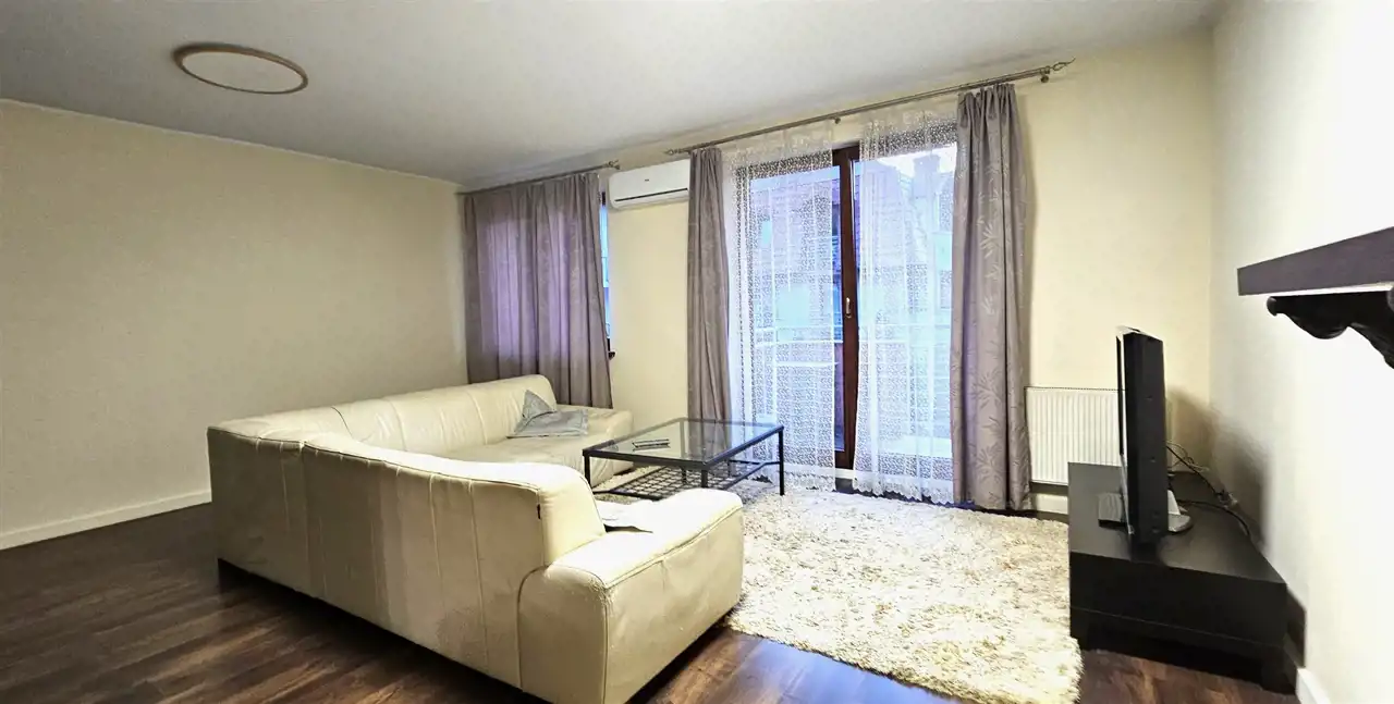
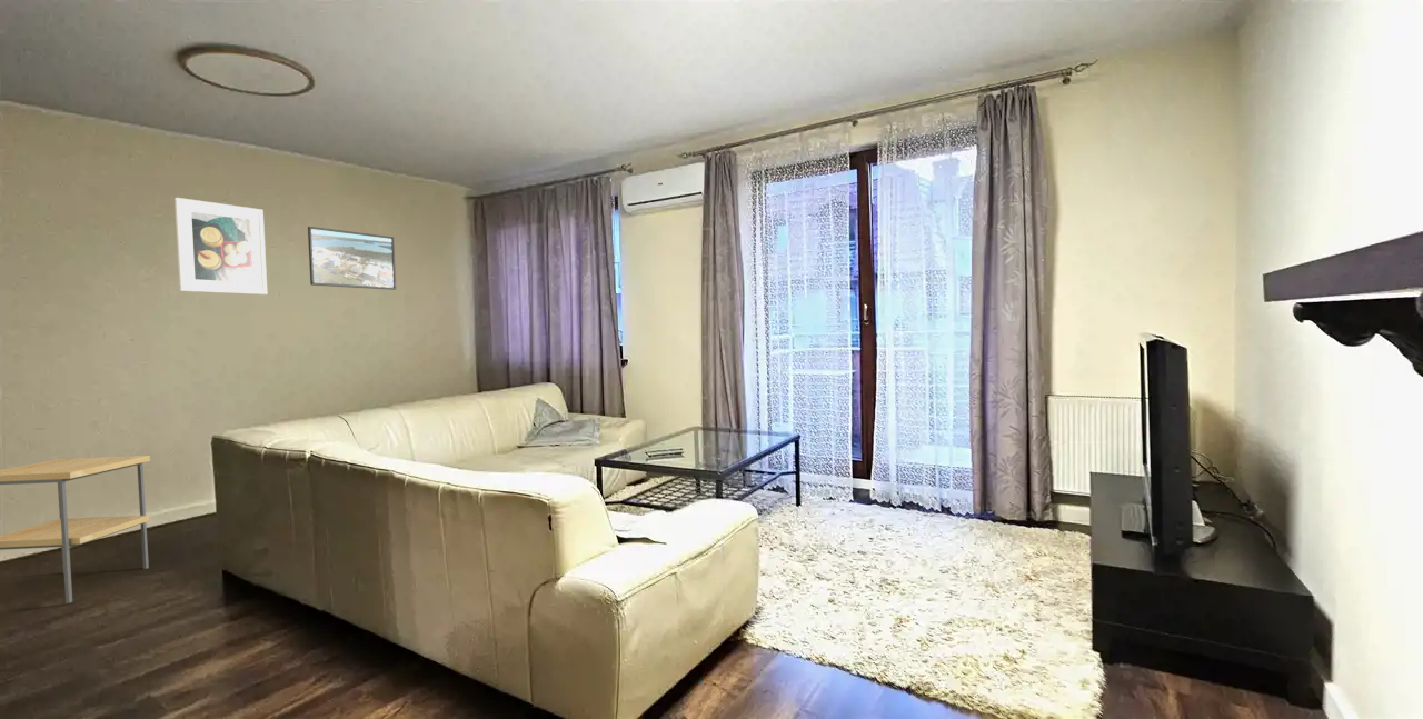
+ side table (68, 526)
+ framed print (222, 248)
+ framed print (354, 259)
